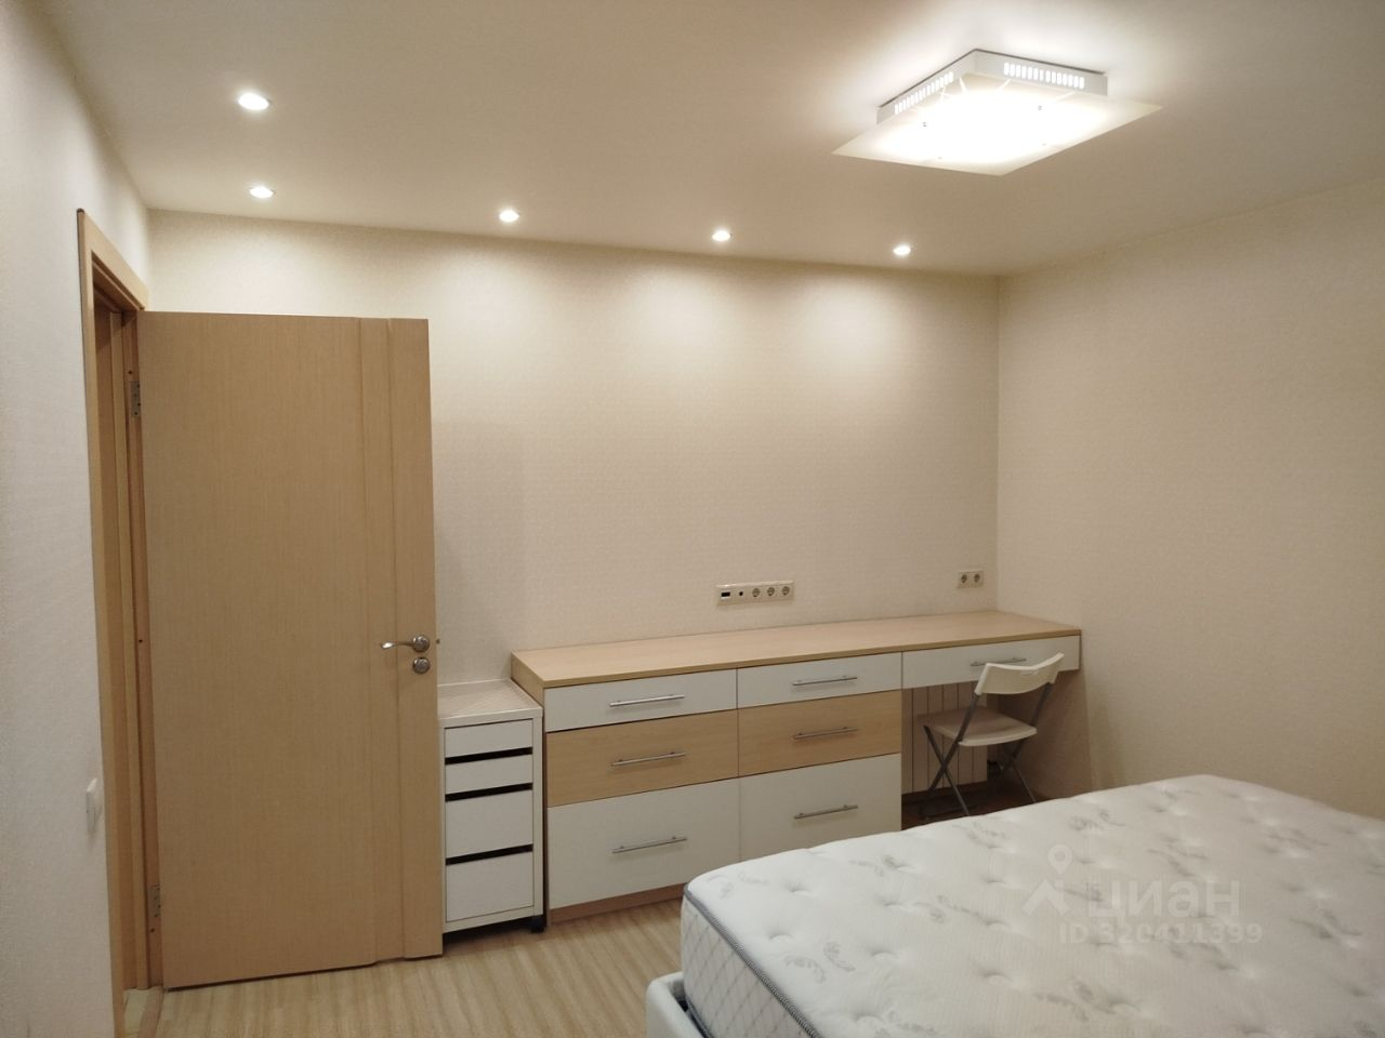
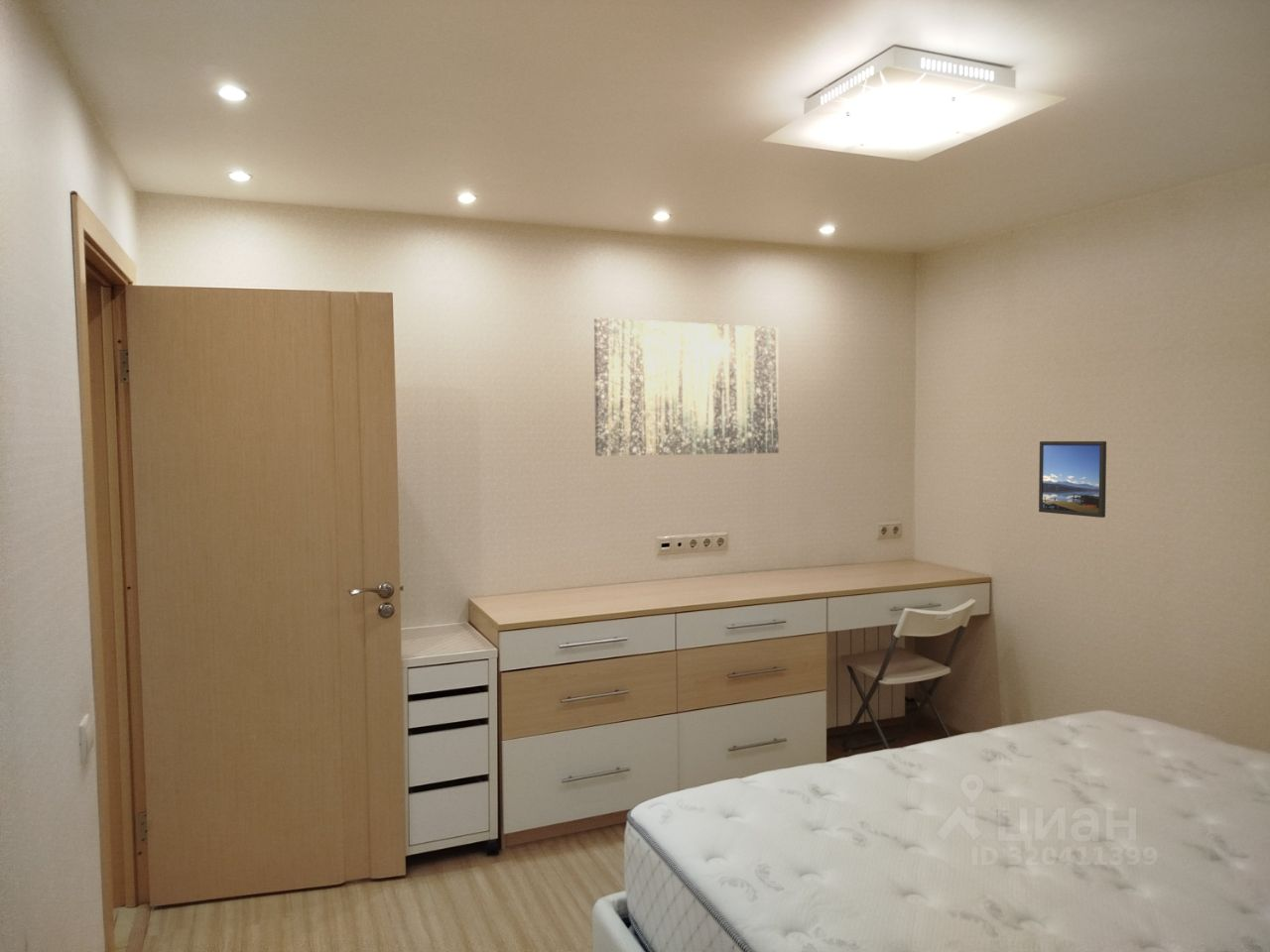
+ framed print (1071, 478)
+ wall art (691, 389)
